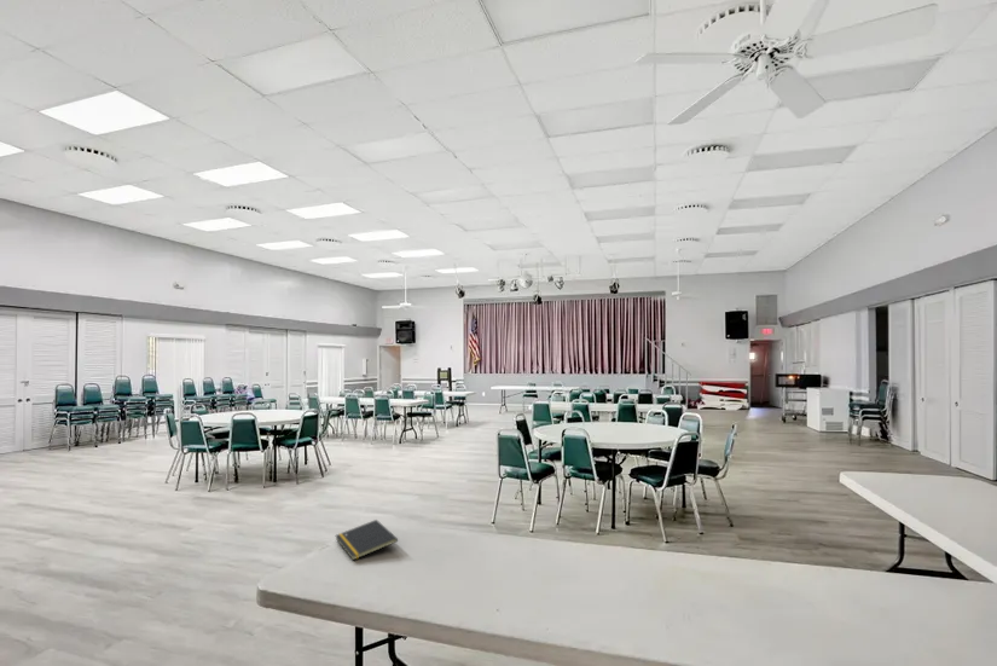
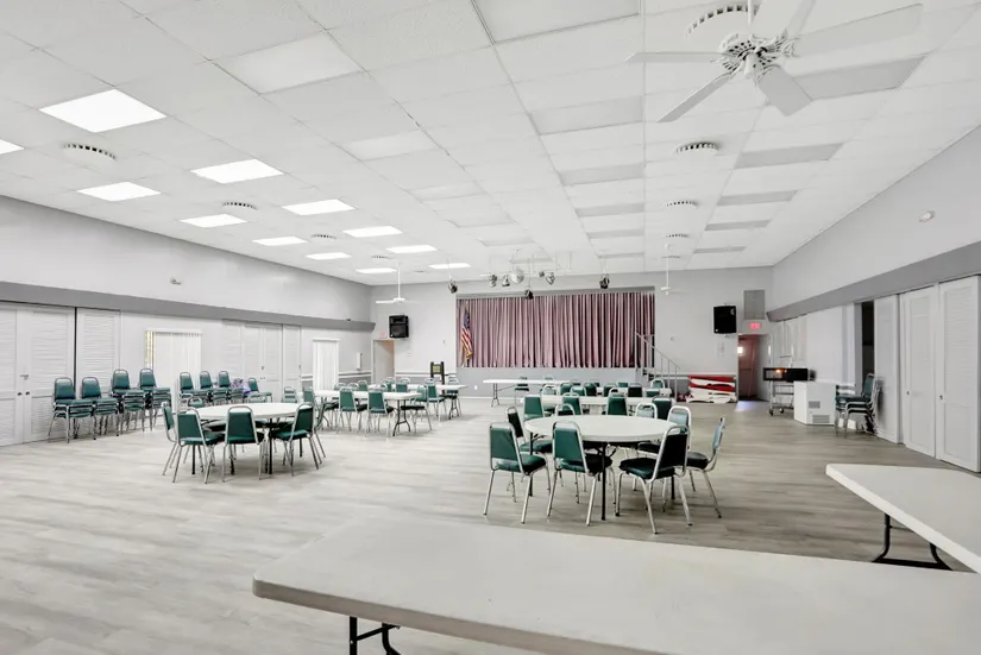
- notepad (365, 538)
